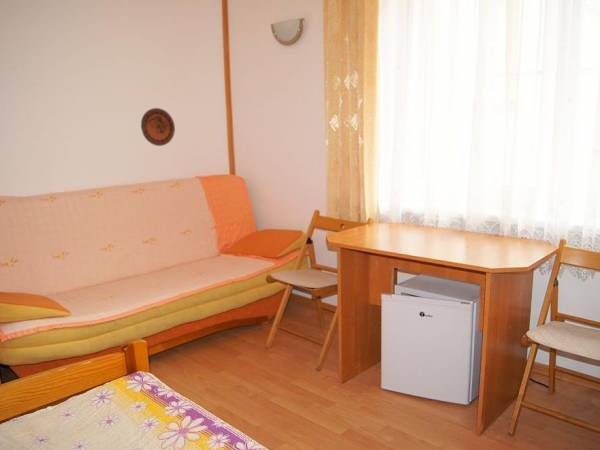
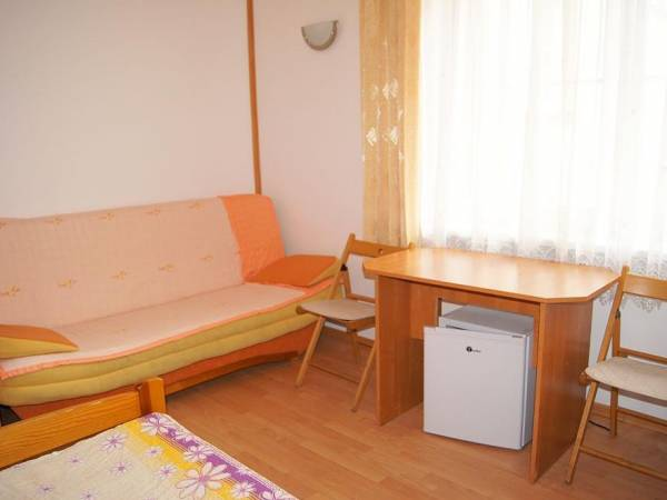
- decorative plate (157, 127)
